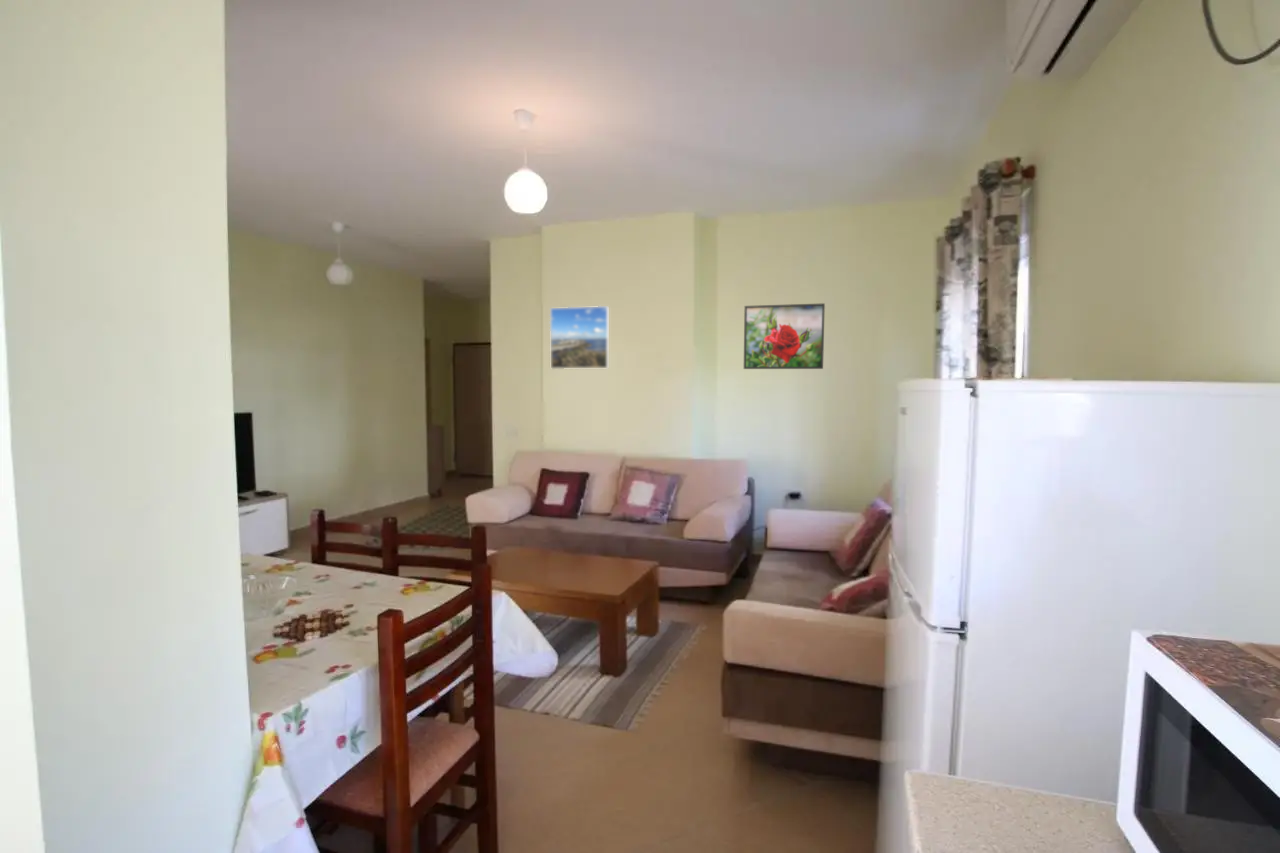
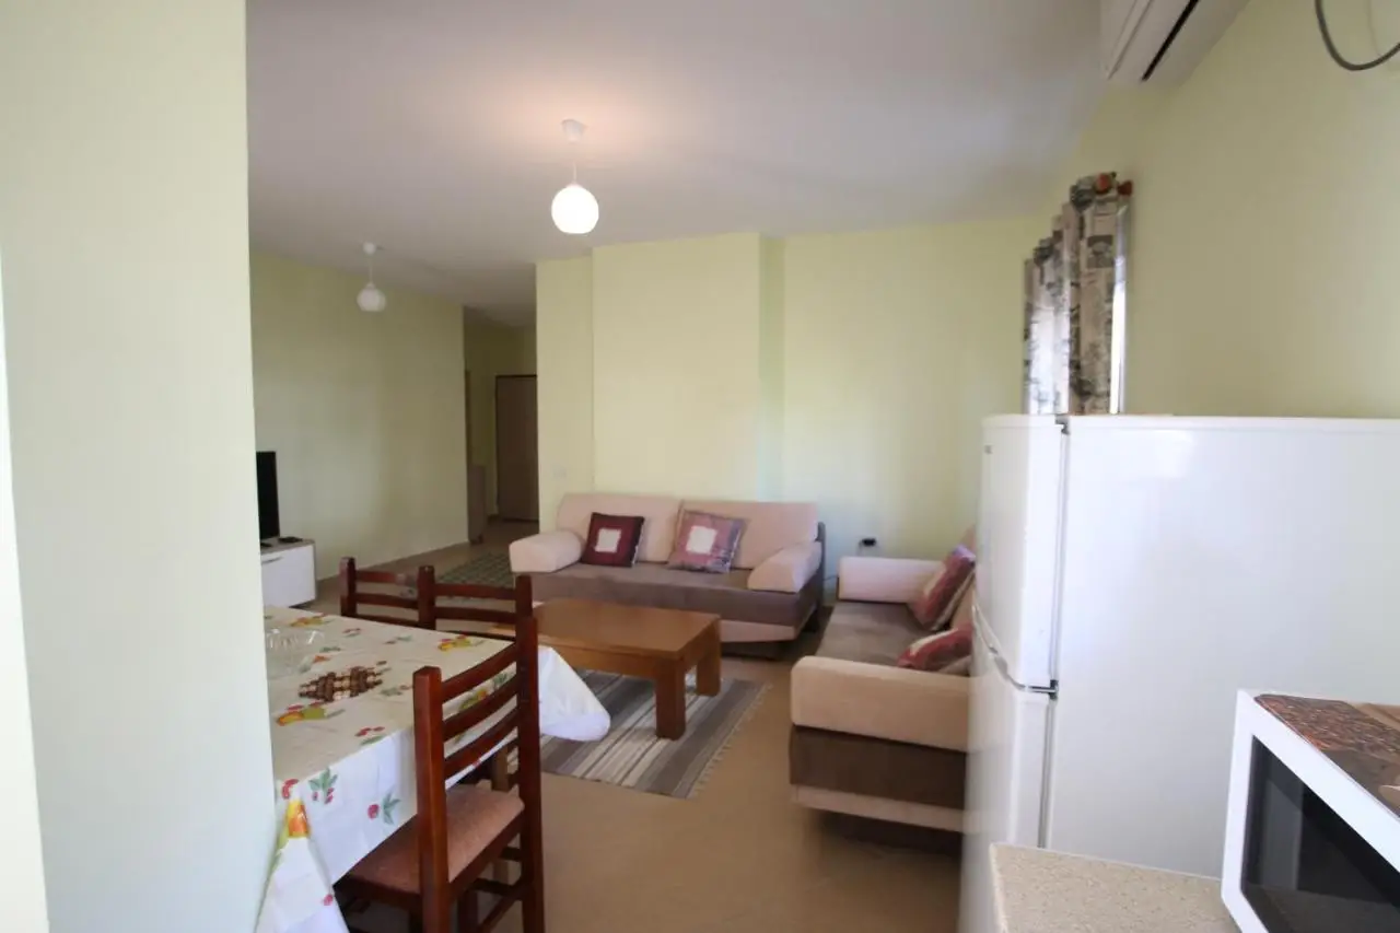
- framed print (783, 336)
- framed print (579, 337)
